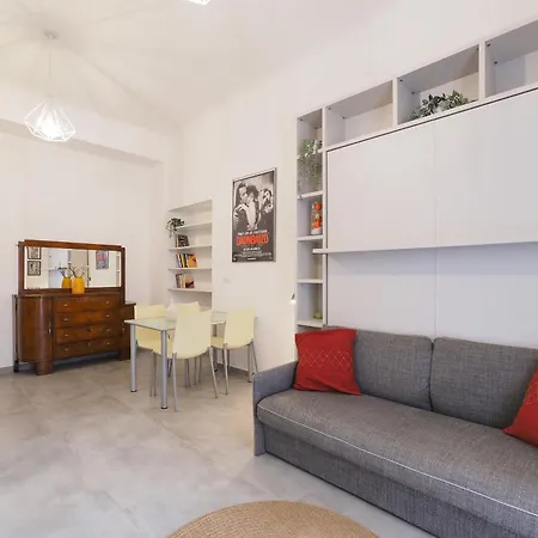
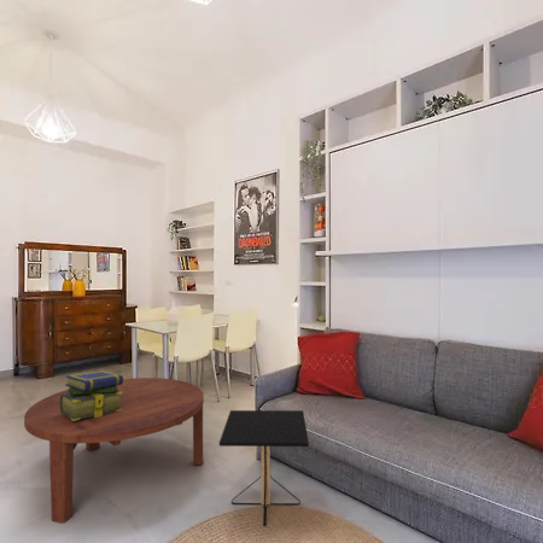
+ stack of books (92, 391)
+ coffee table (121, 436)
+ side table (265, 465)
